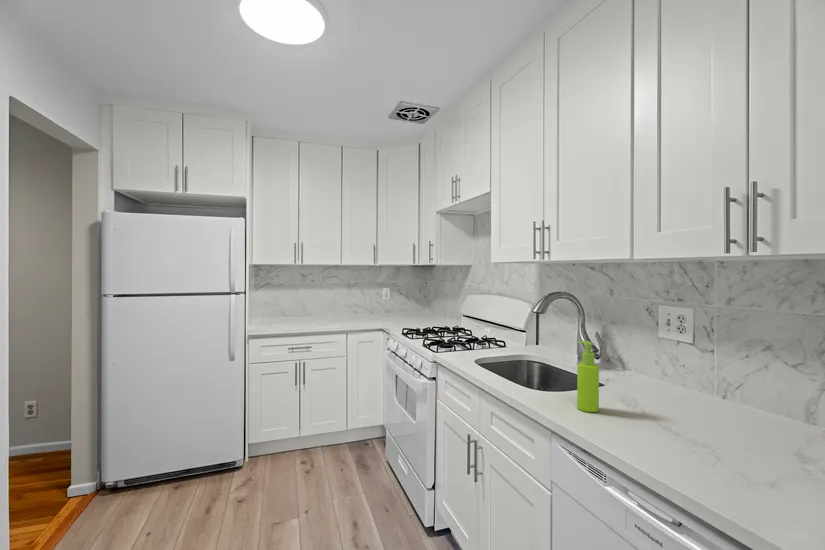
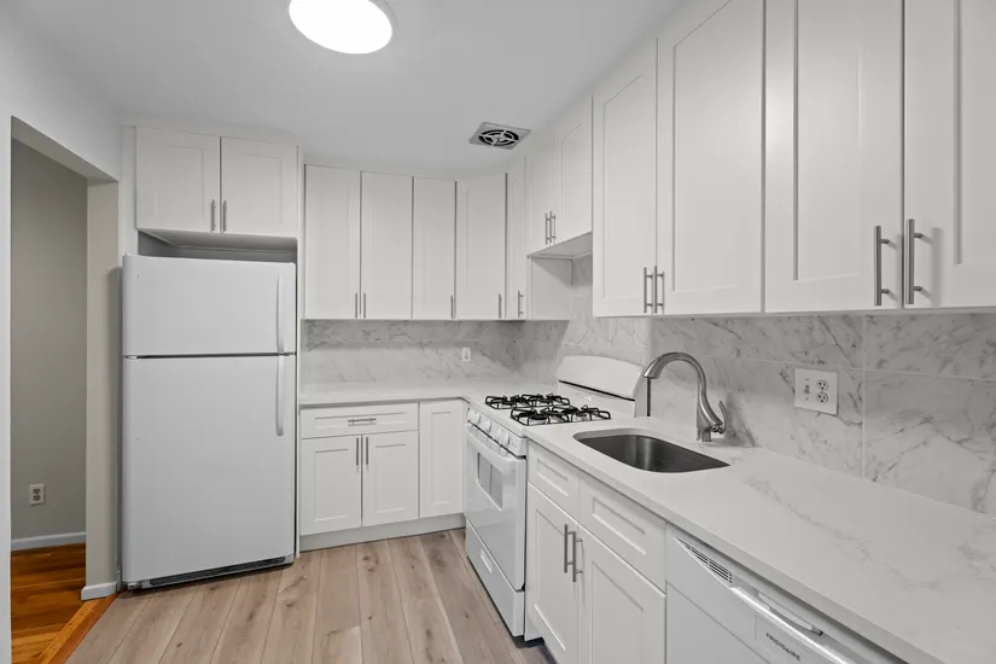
- soap dispenser (586, 374)
